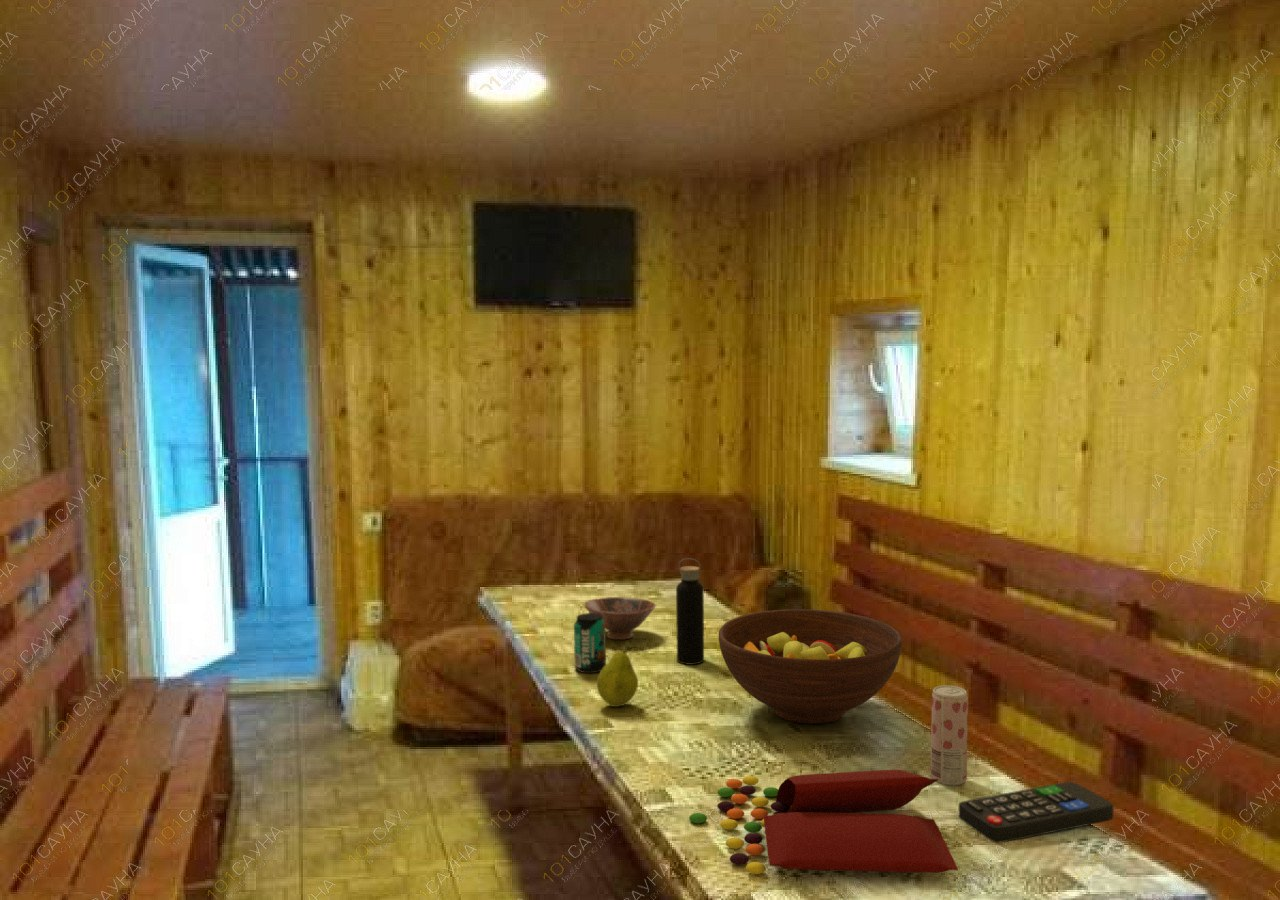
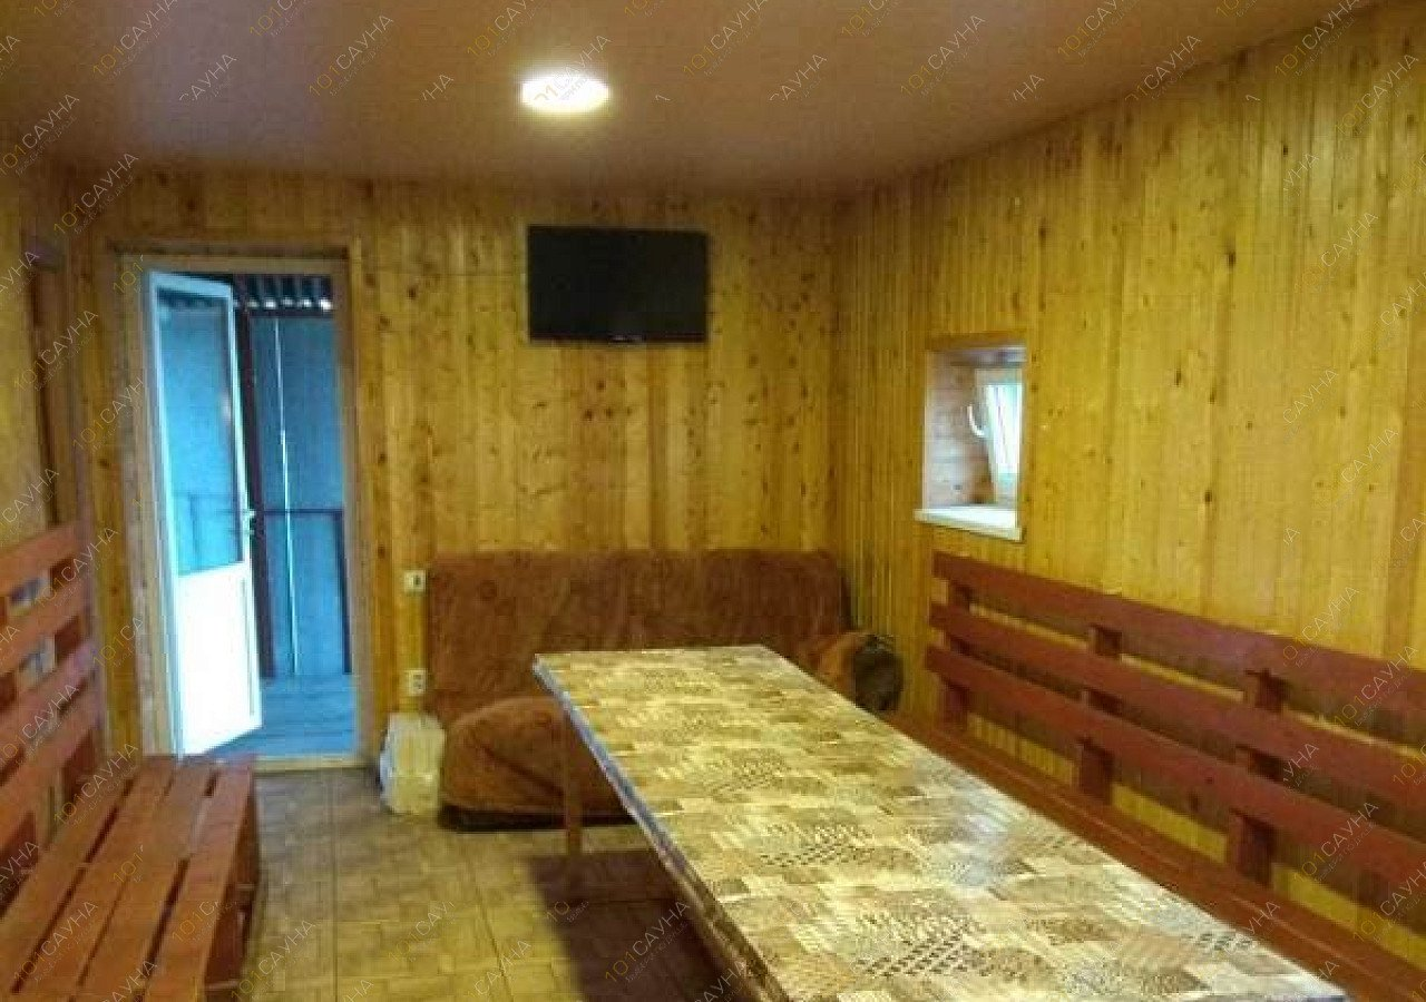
- remote control (1035, 809)
- beverage can (589, 642)
- beverage can (949, 734)
- fruit bowl (808, 672)
- bowl (620, 619)
- candy bag (813, 803)
- fruit (621, 677)
- water bottle (690, 609)
